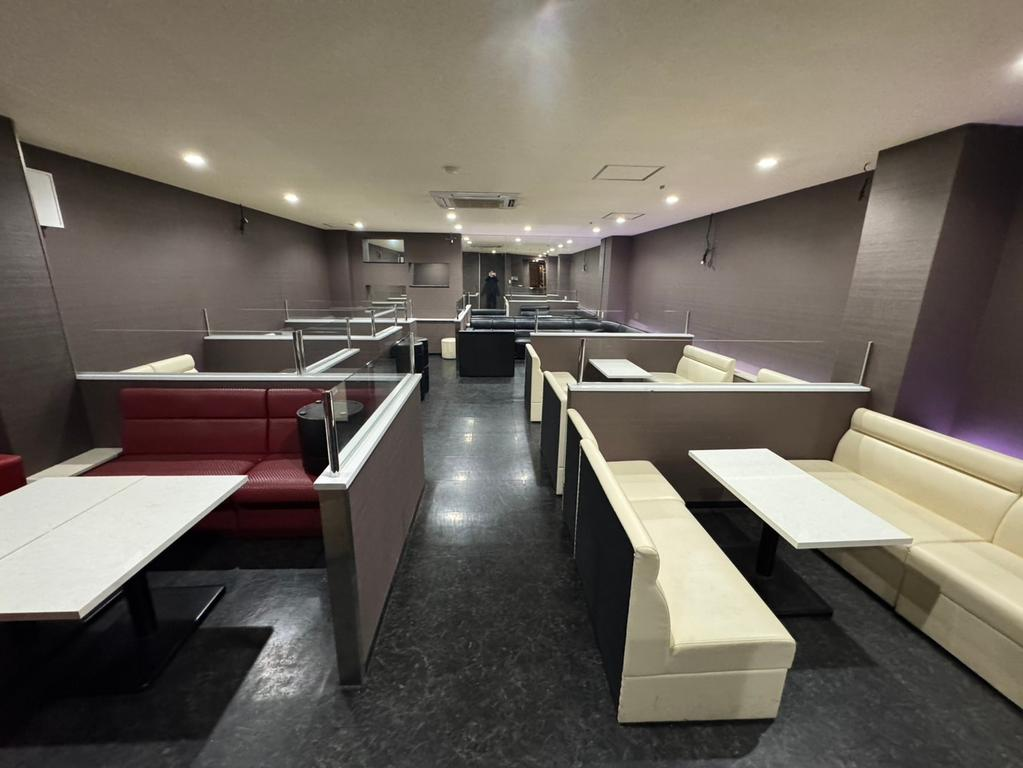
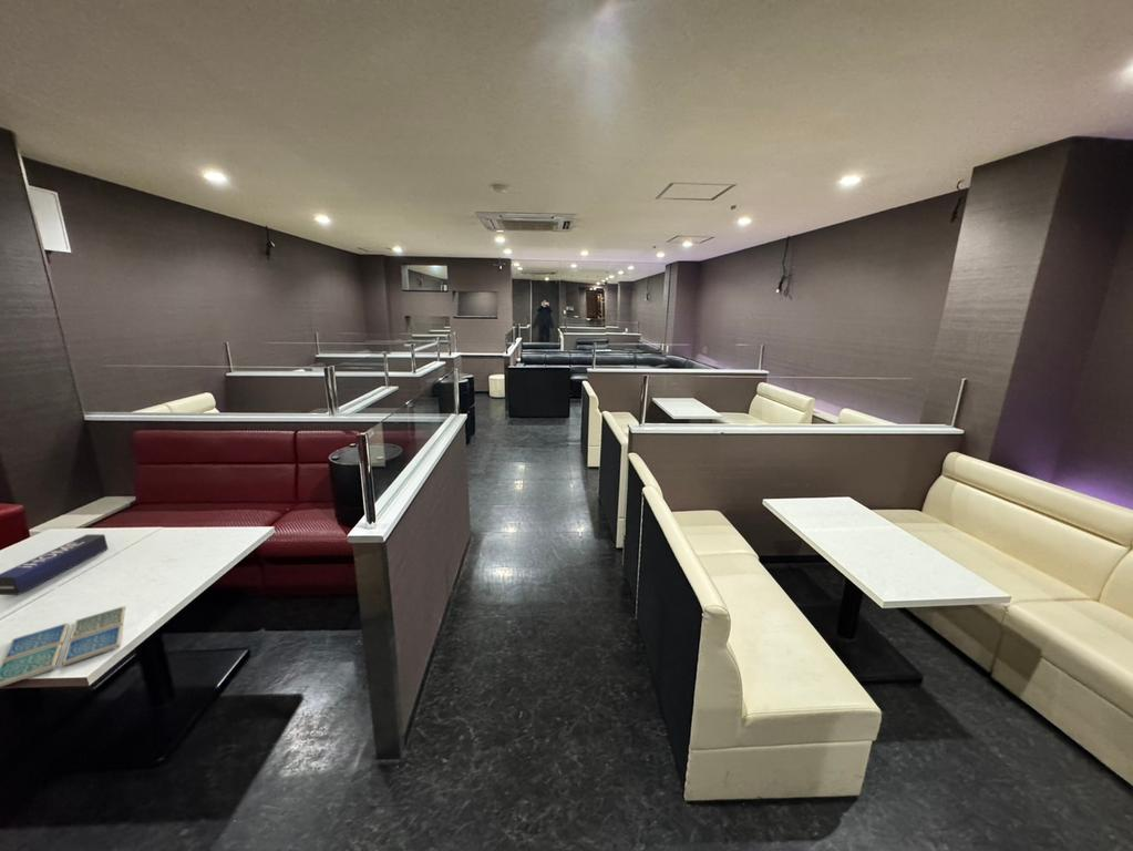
+ drink coaster (63, 640)
+ tissue box (55, 562)
